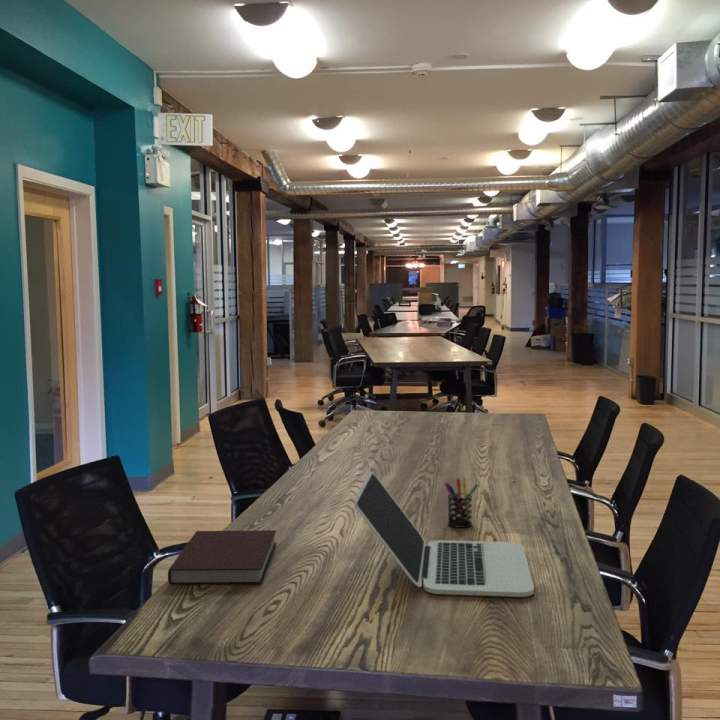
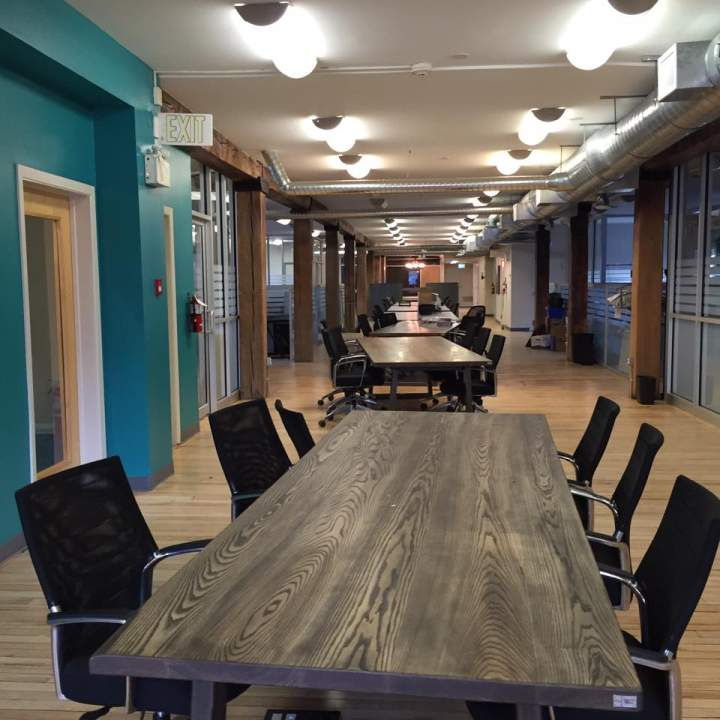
- notebook (226, 555)
- laptop (444, 540)
- pen holder (462, 500)
